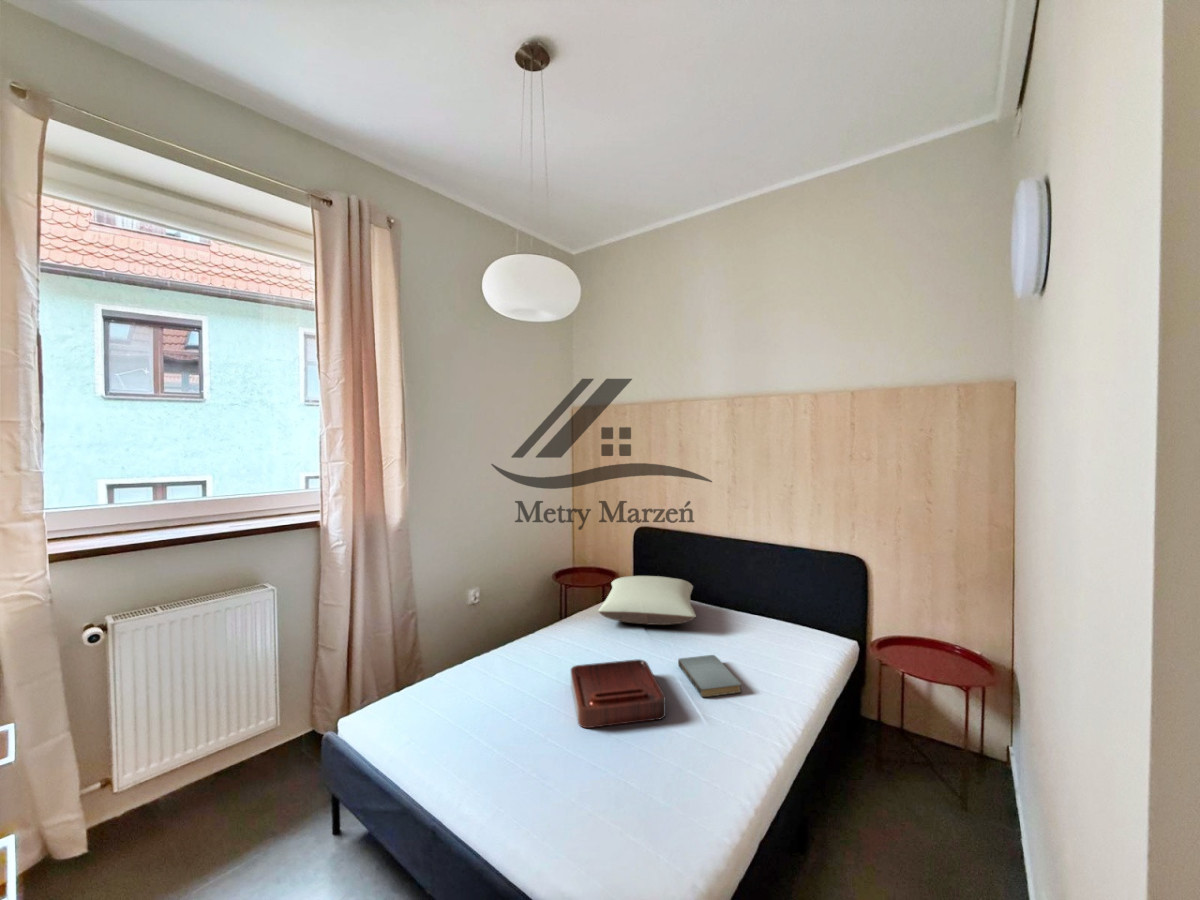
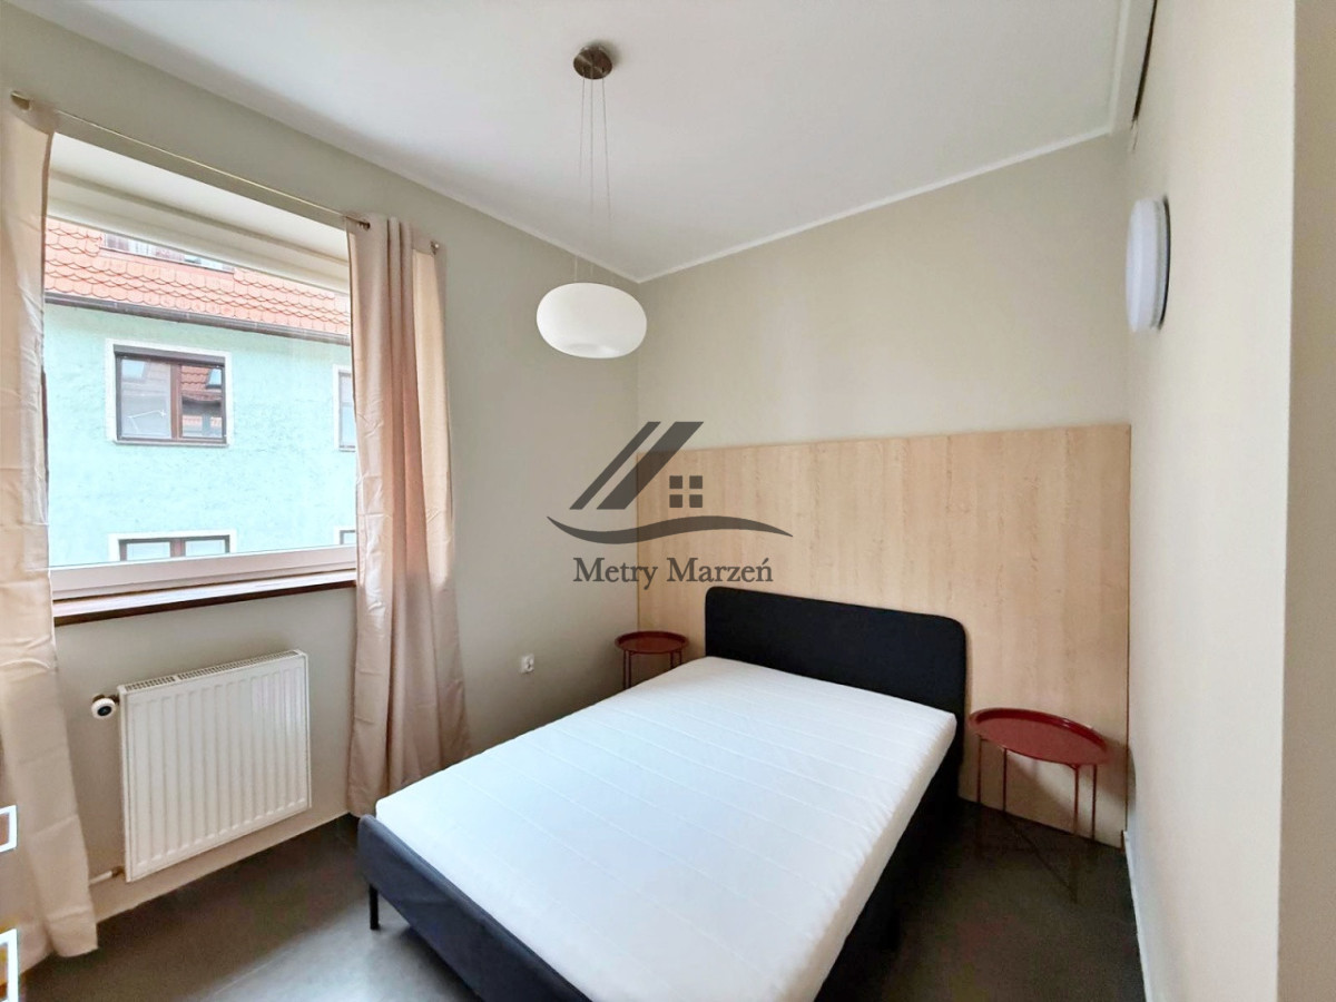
- pillow (649, 598)
- book (708, 674)
- decorative tray (615, 690)
